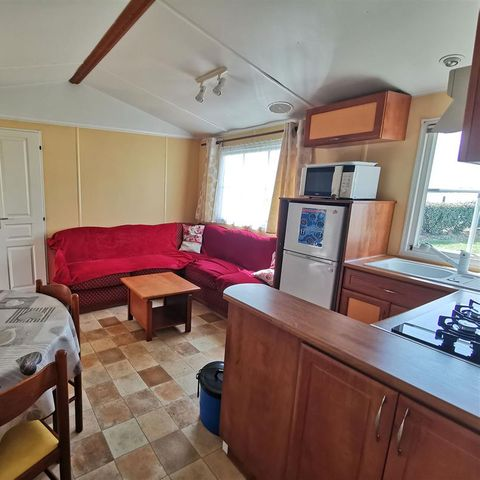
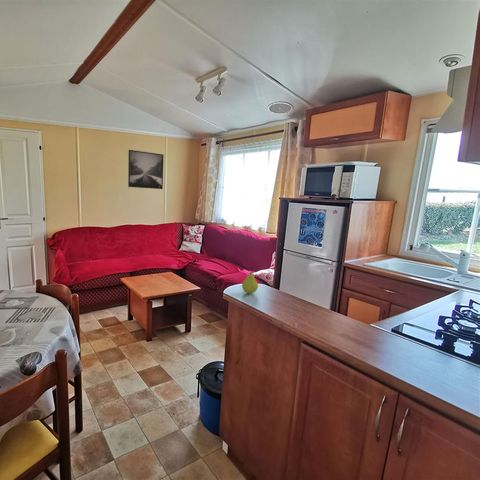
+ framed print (146, 170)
+ fruit (250, 281)
